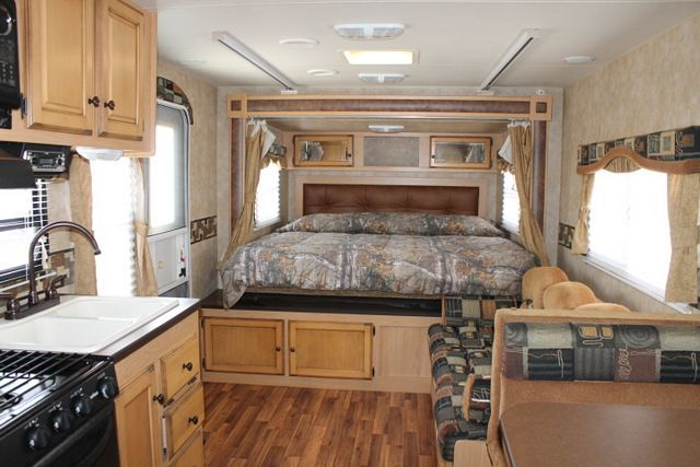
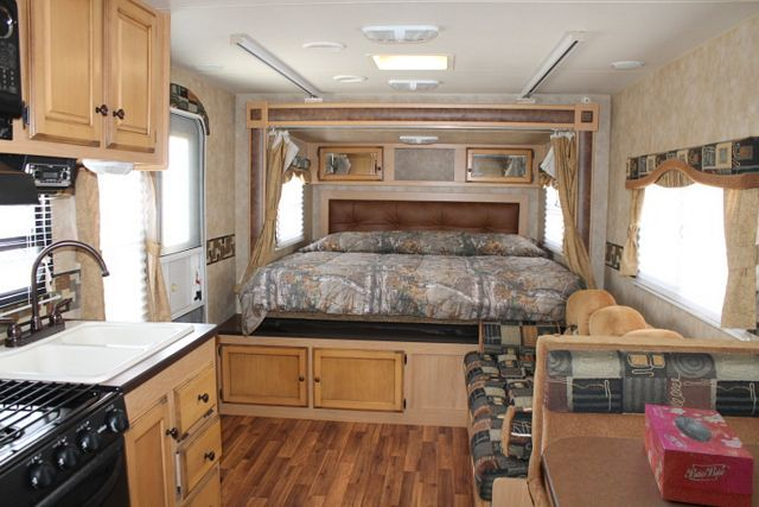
+ tissue box (691, 450)
